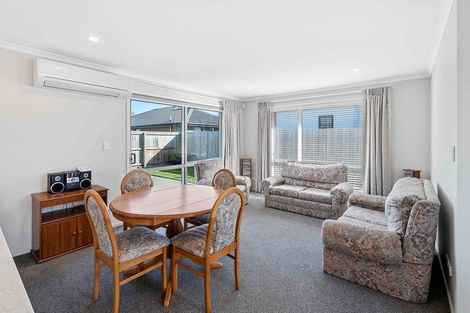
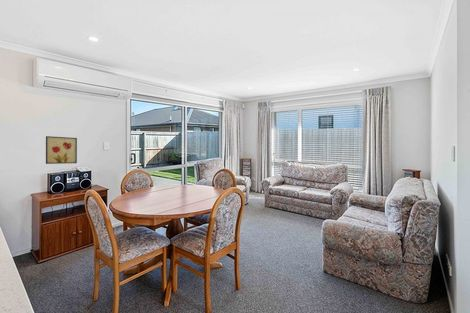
+ wall art (61, 150)
